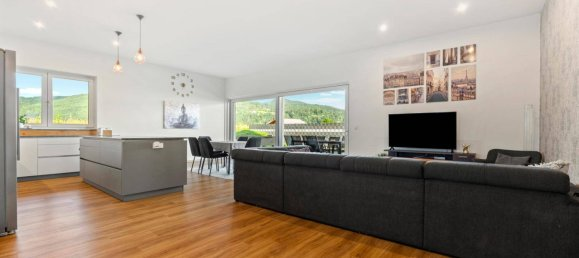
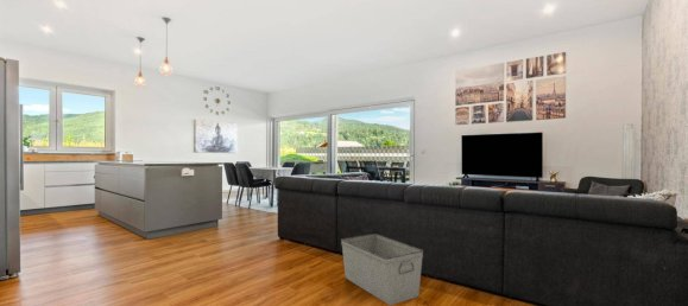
+ storage bin (379, 264)
